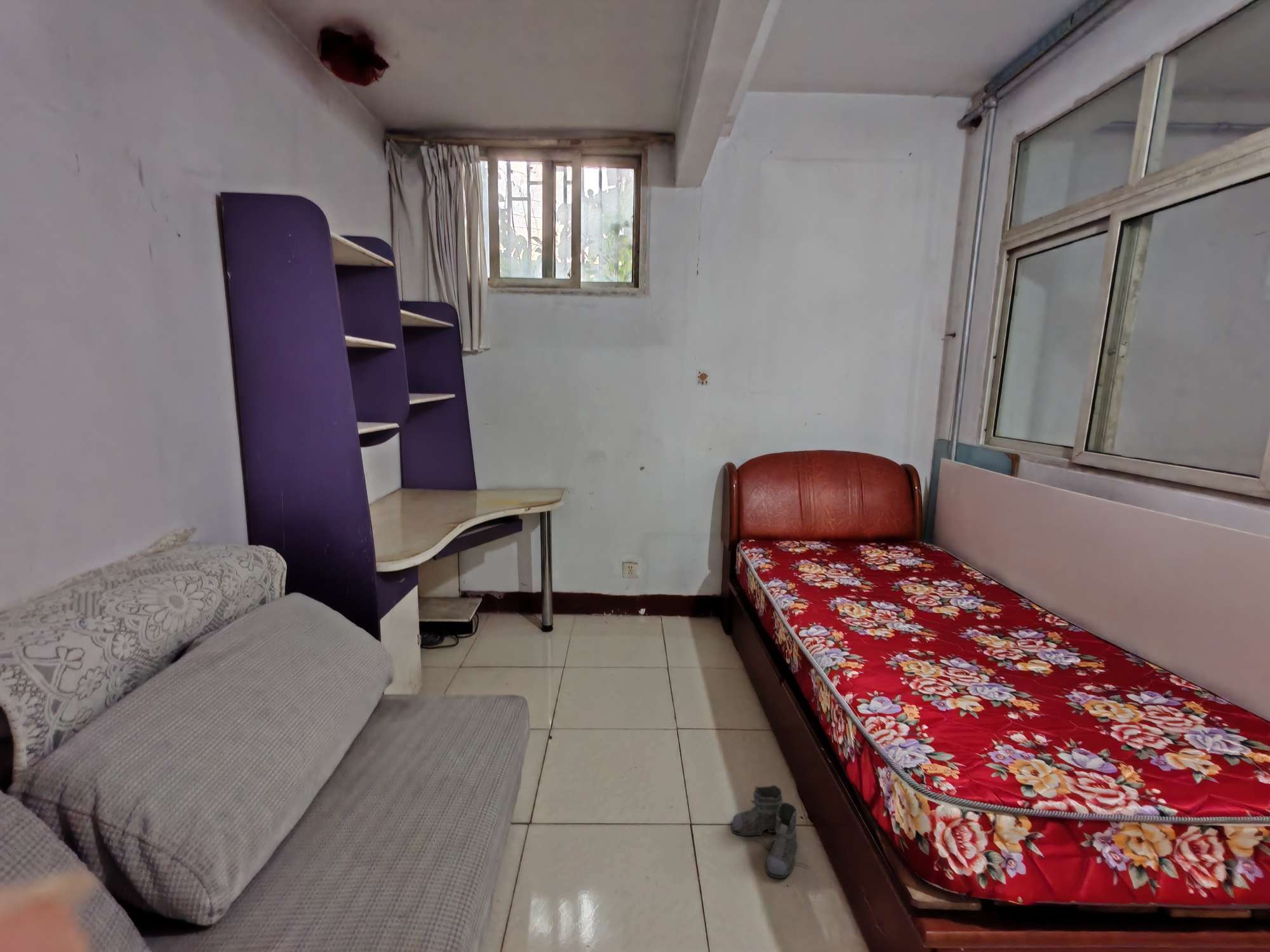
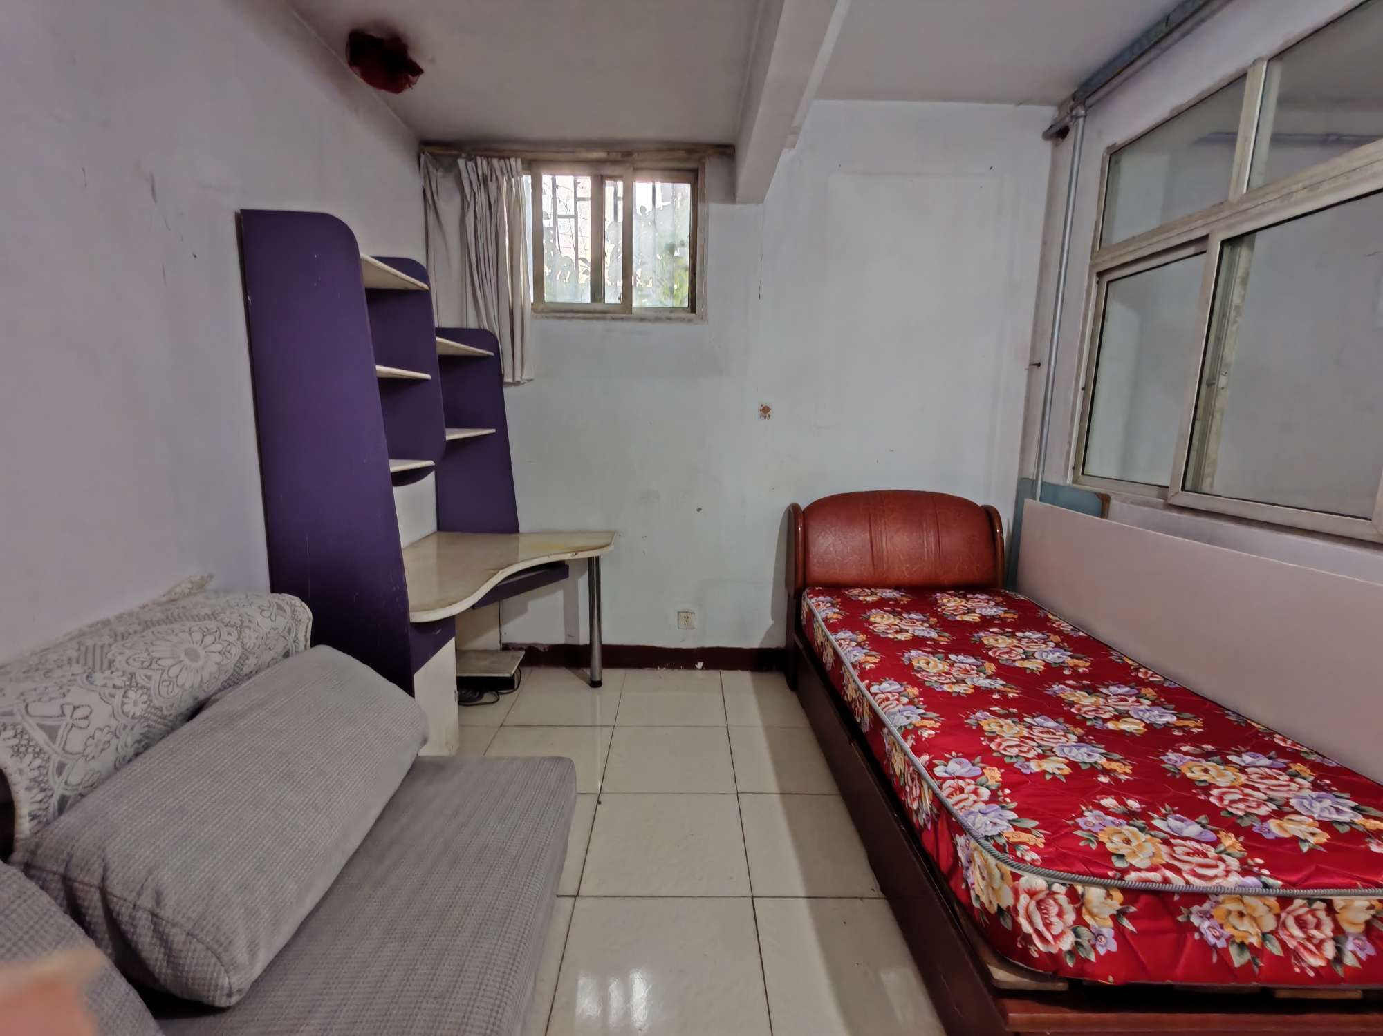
- boots (768, 821)
